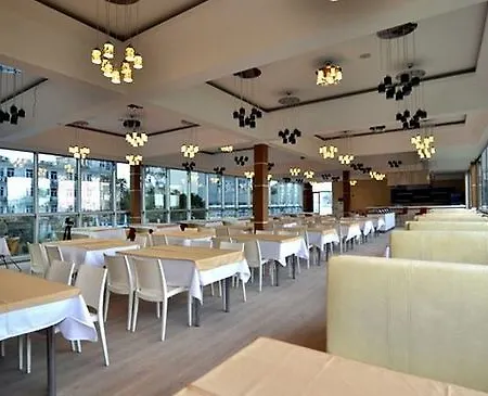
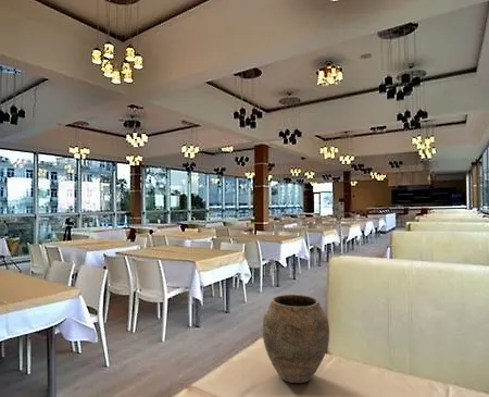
+ vase (294, 337)
